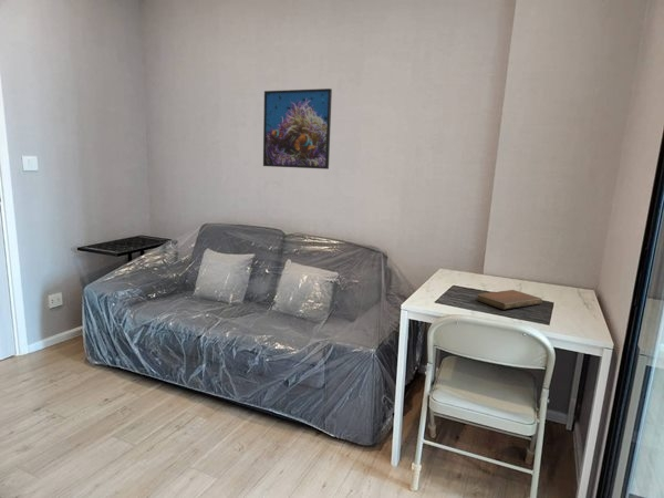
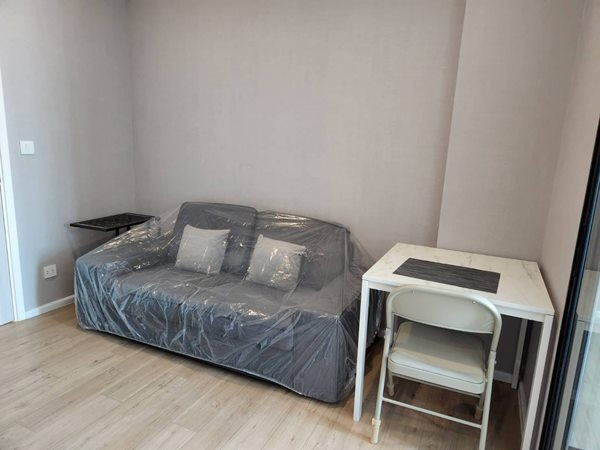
- notebook (508, 299)
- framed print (295, 128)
